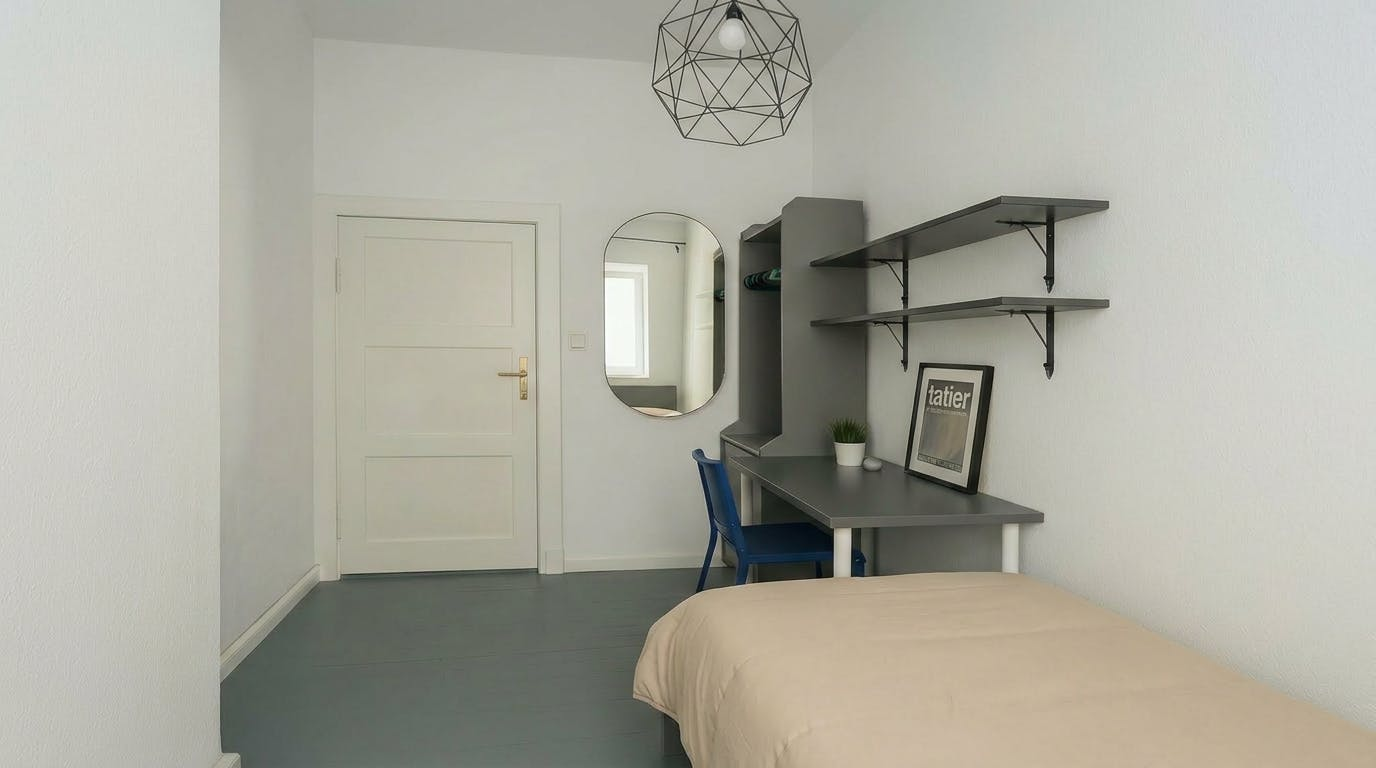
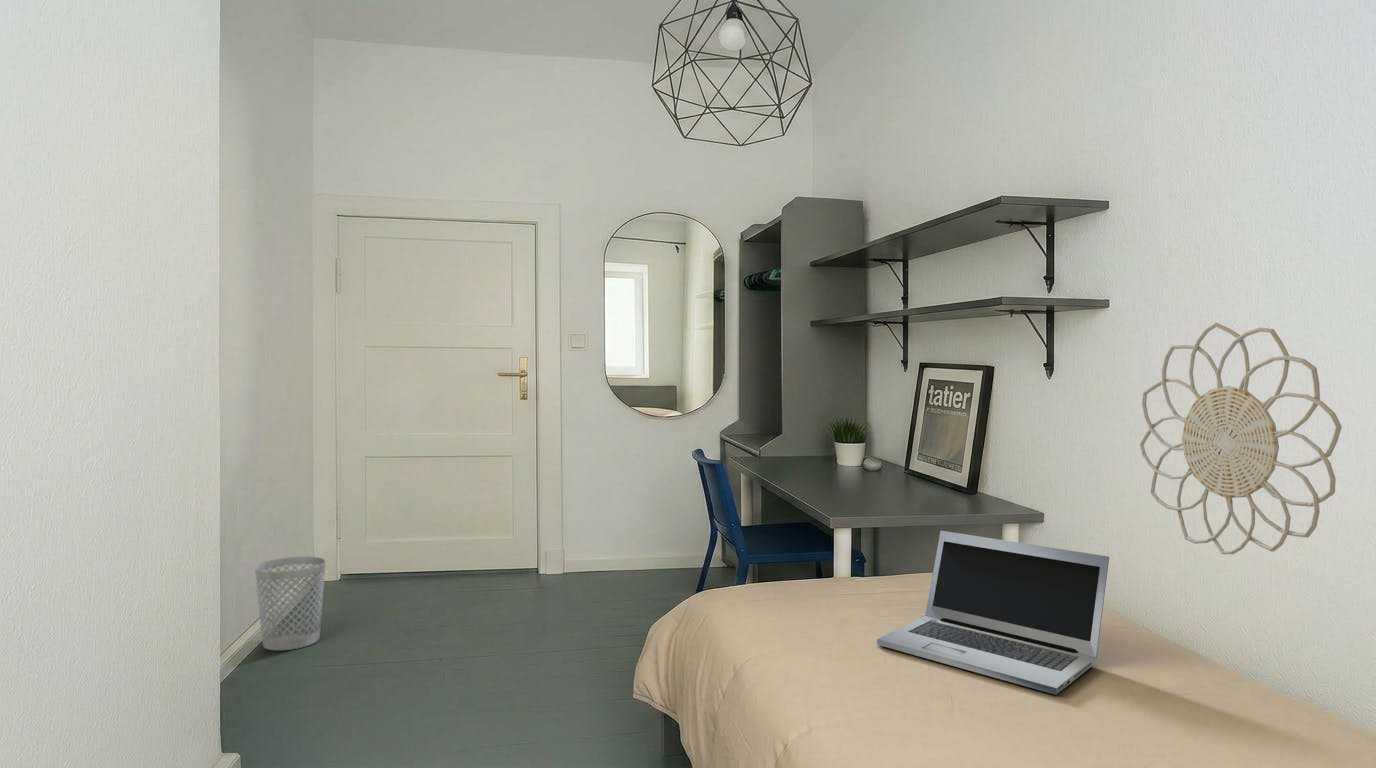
+ decorative wall piece (1227, 438)
+ laptop (990, 601)
+ wastebasket (291, 602)
